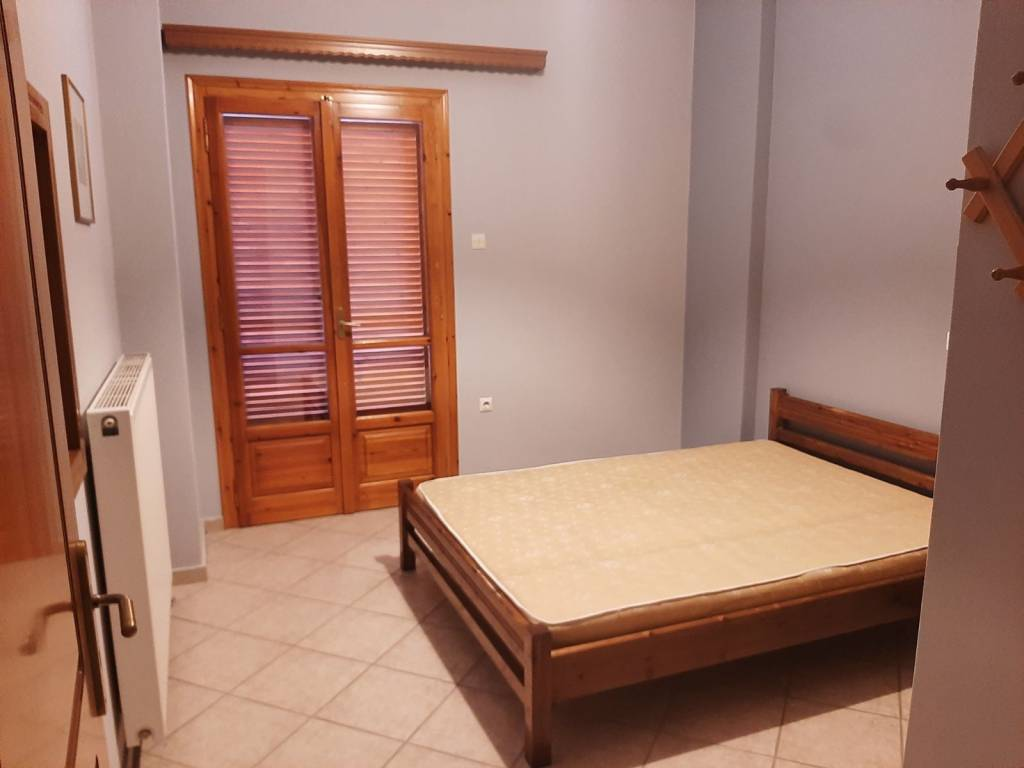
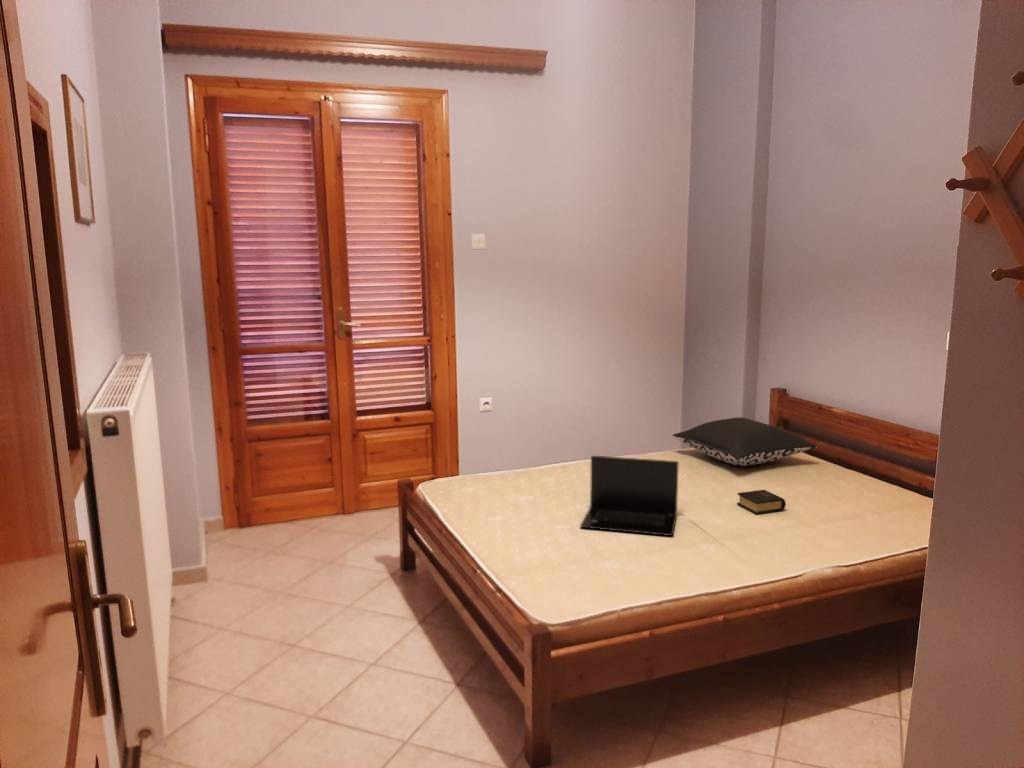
+ pillow (742, 440)
+ laptop (630, 494)
+ book (761, 501)
